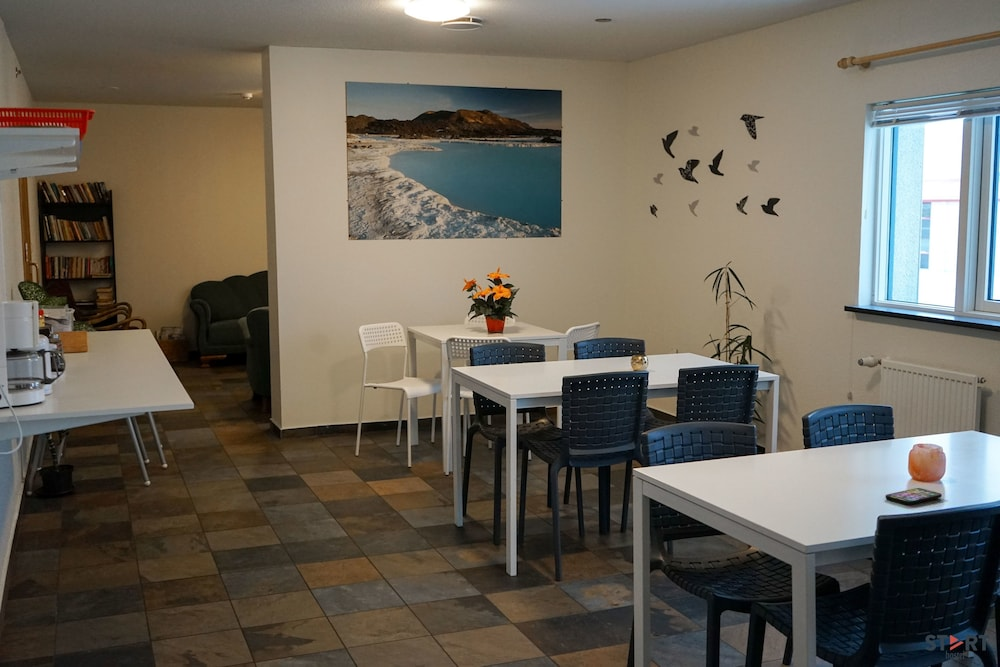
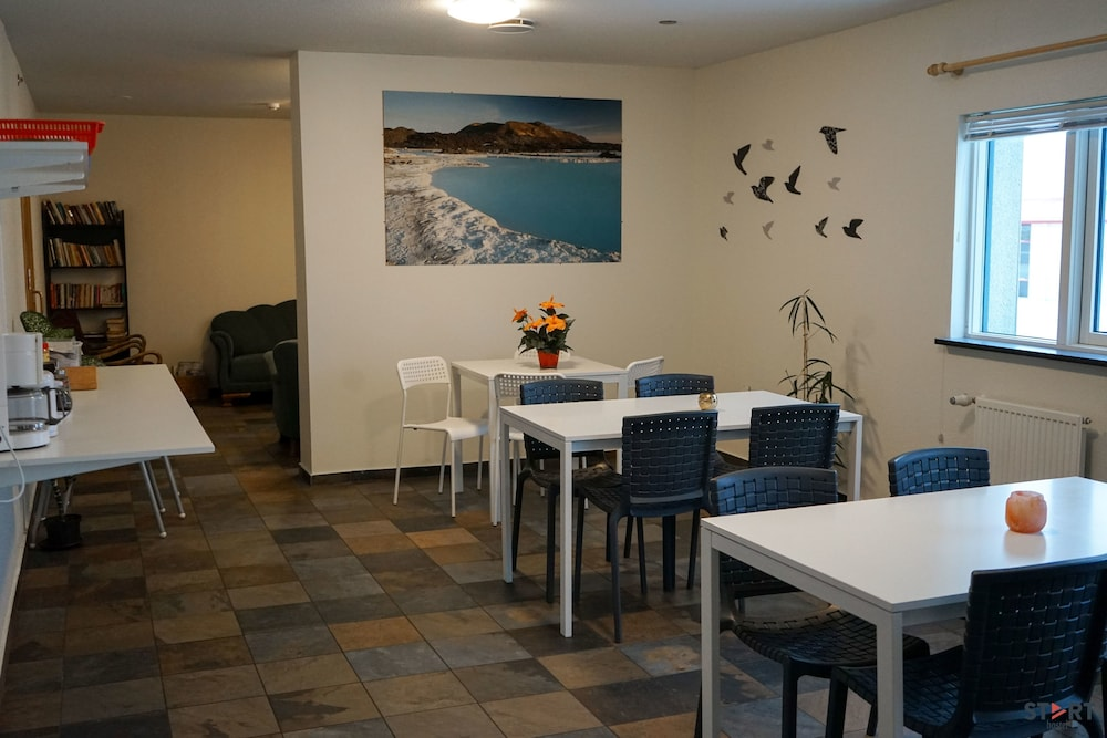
- smartphone (913, 496)
